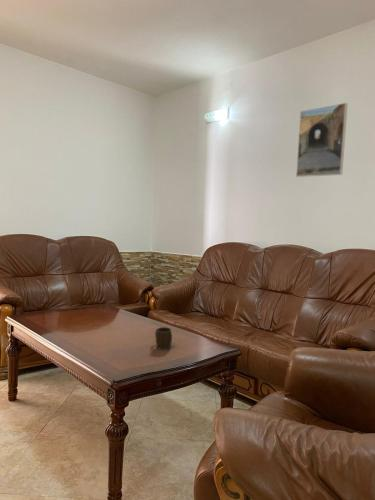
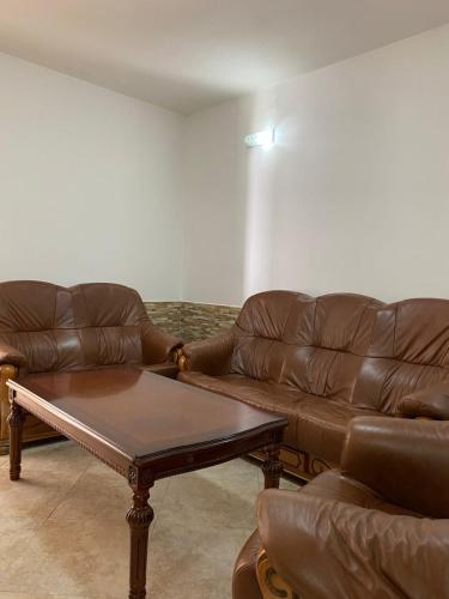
- mug (161, 337)
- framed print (320, 141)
